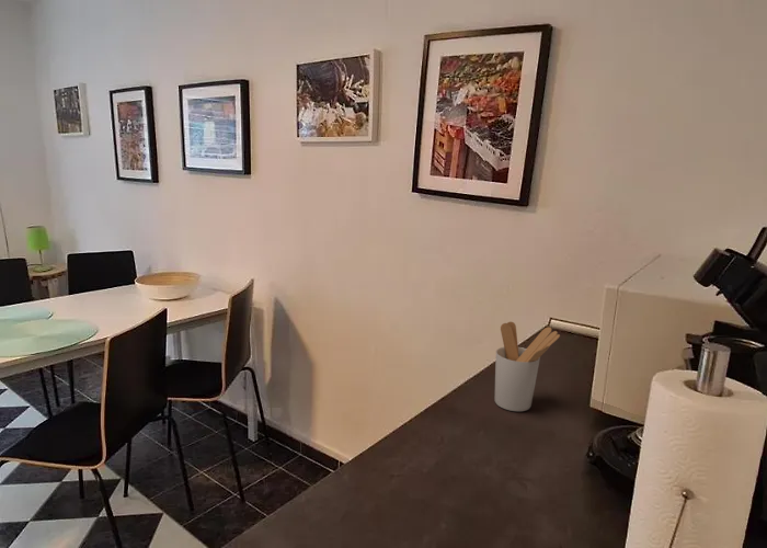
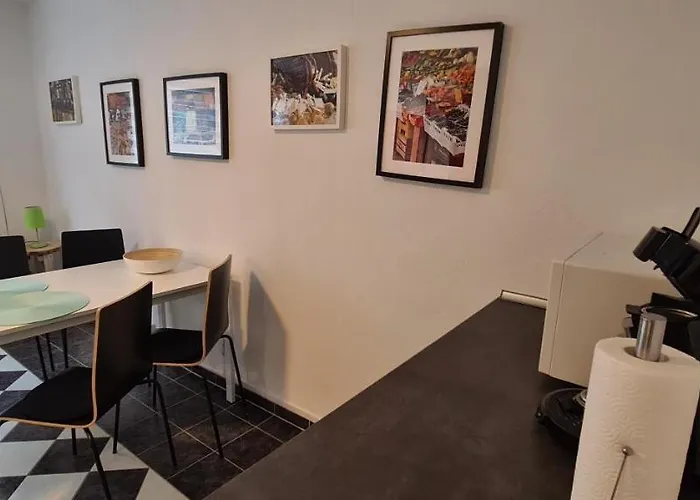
- utensil holder (526, 365)
